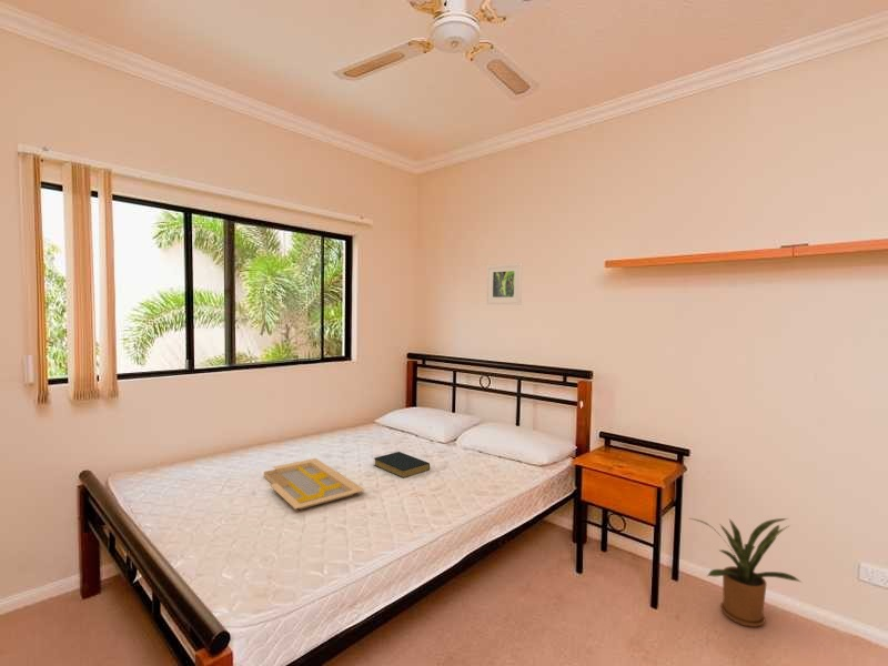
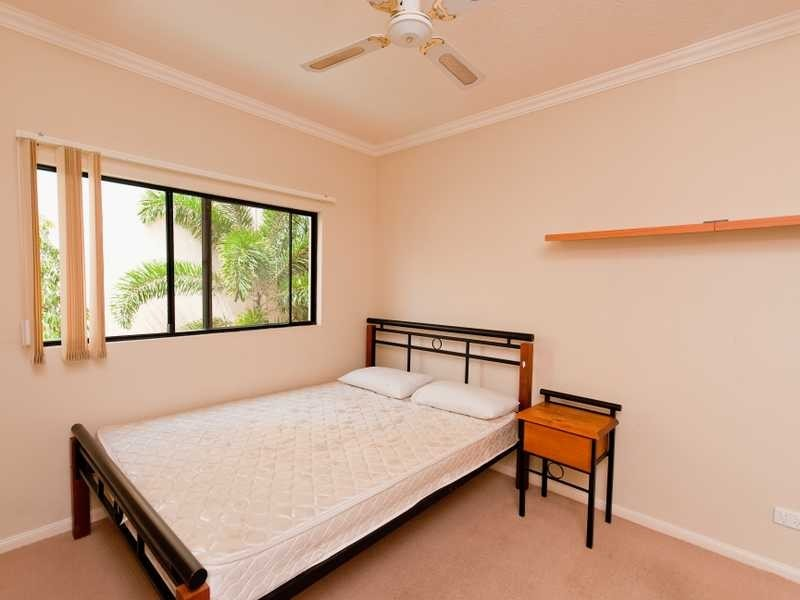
- hardback book (401, 464)
- serving tray (306, 482)
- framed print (503, 284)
- house plant (743, 562)
